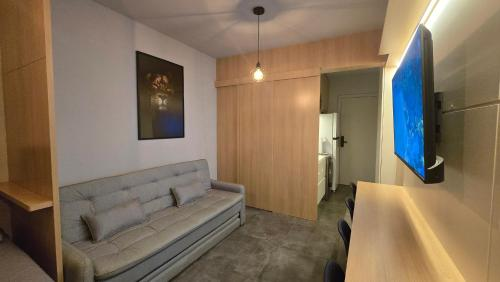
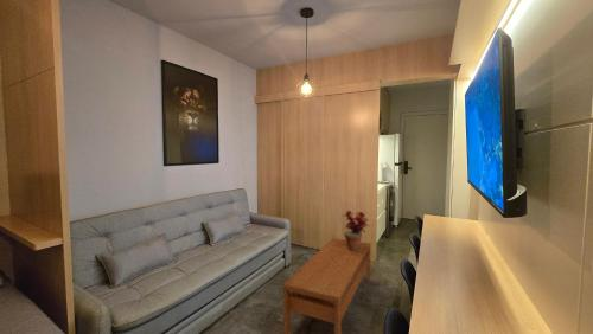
+ potted plant (355, 229)
+ coffee table (334, 281)
